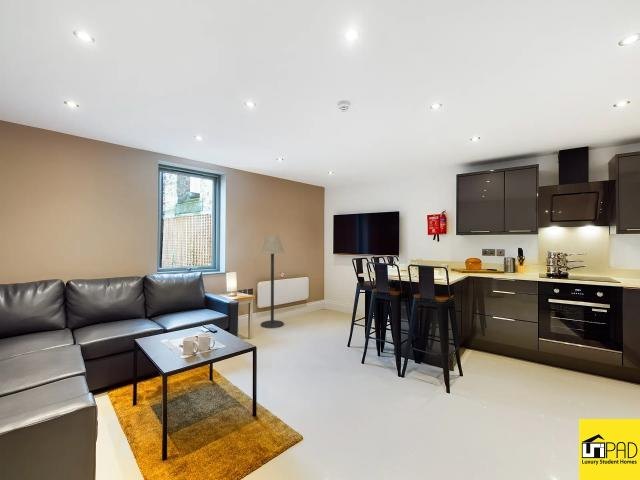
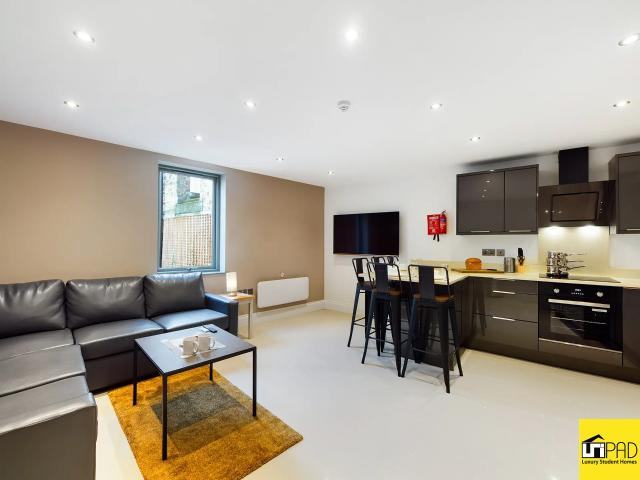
- floor lamp (272, 280)
